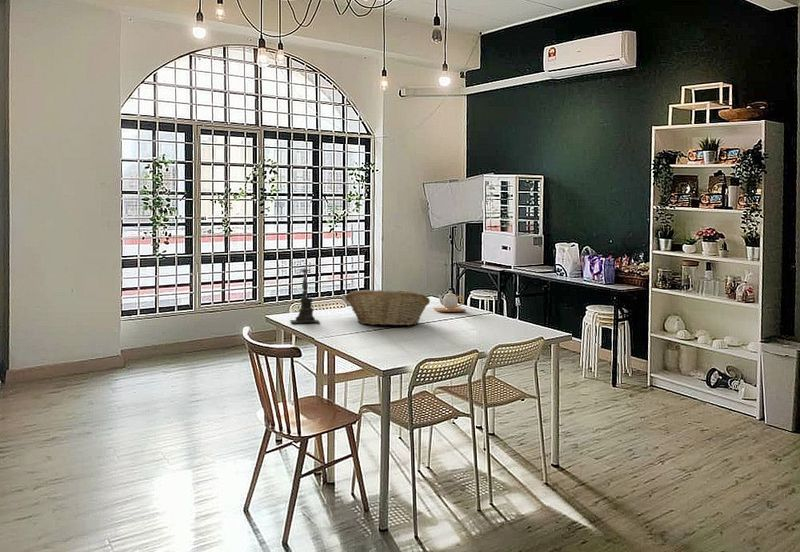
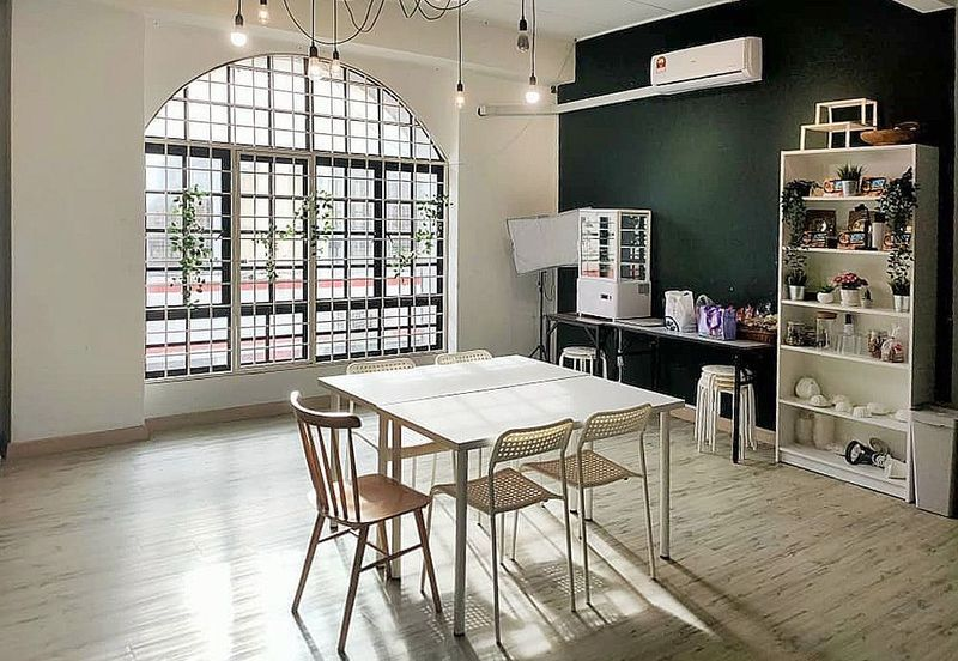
- teapot (449, 300)
- fruit basket (387, 305)
- candle holder (304, 291)
